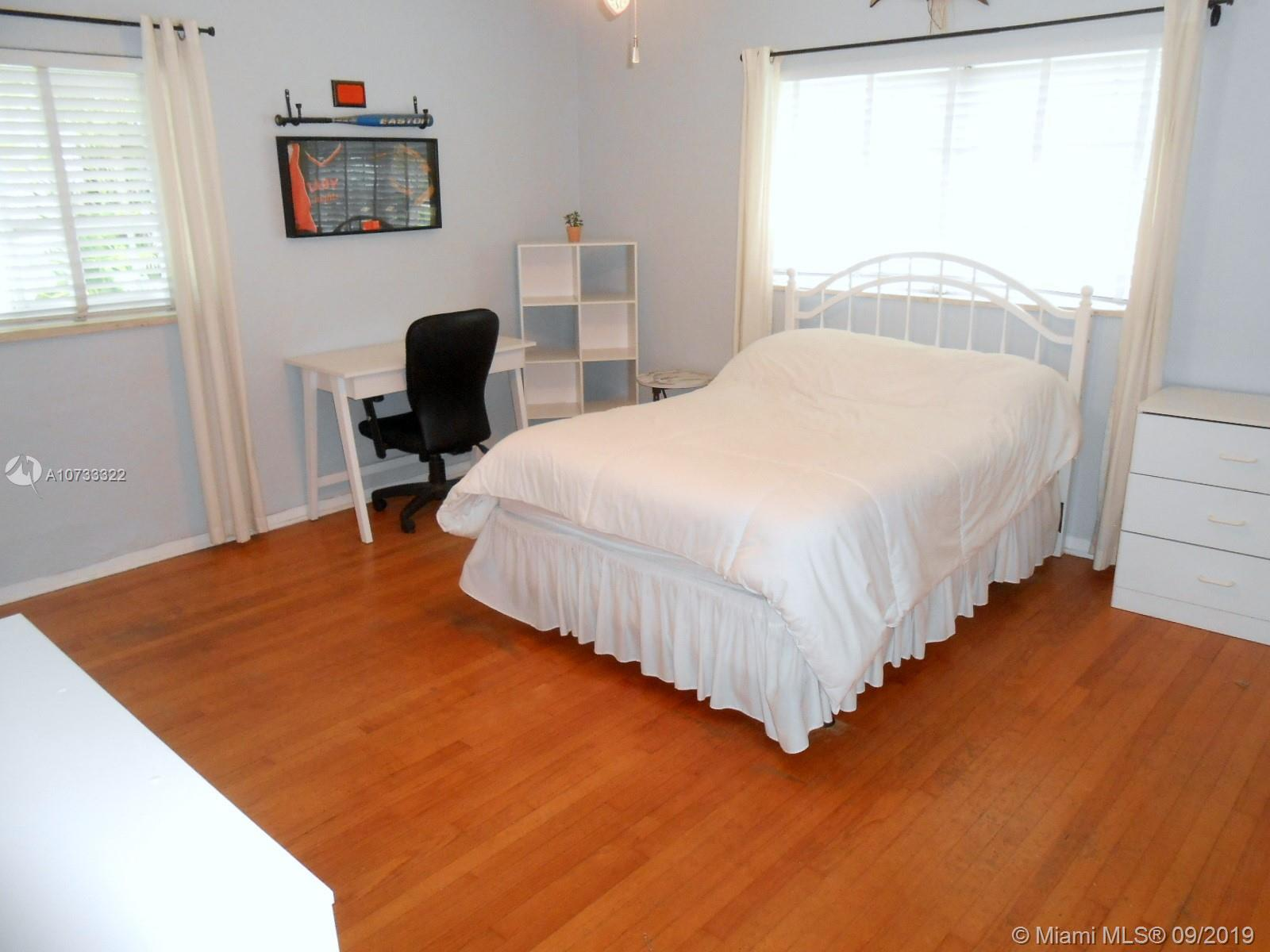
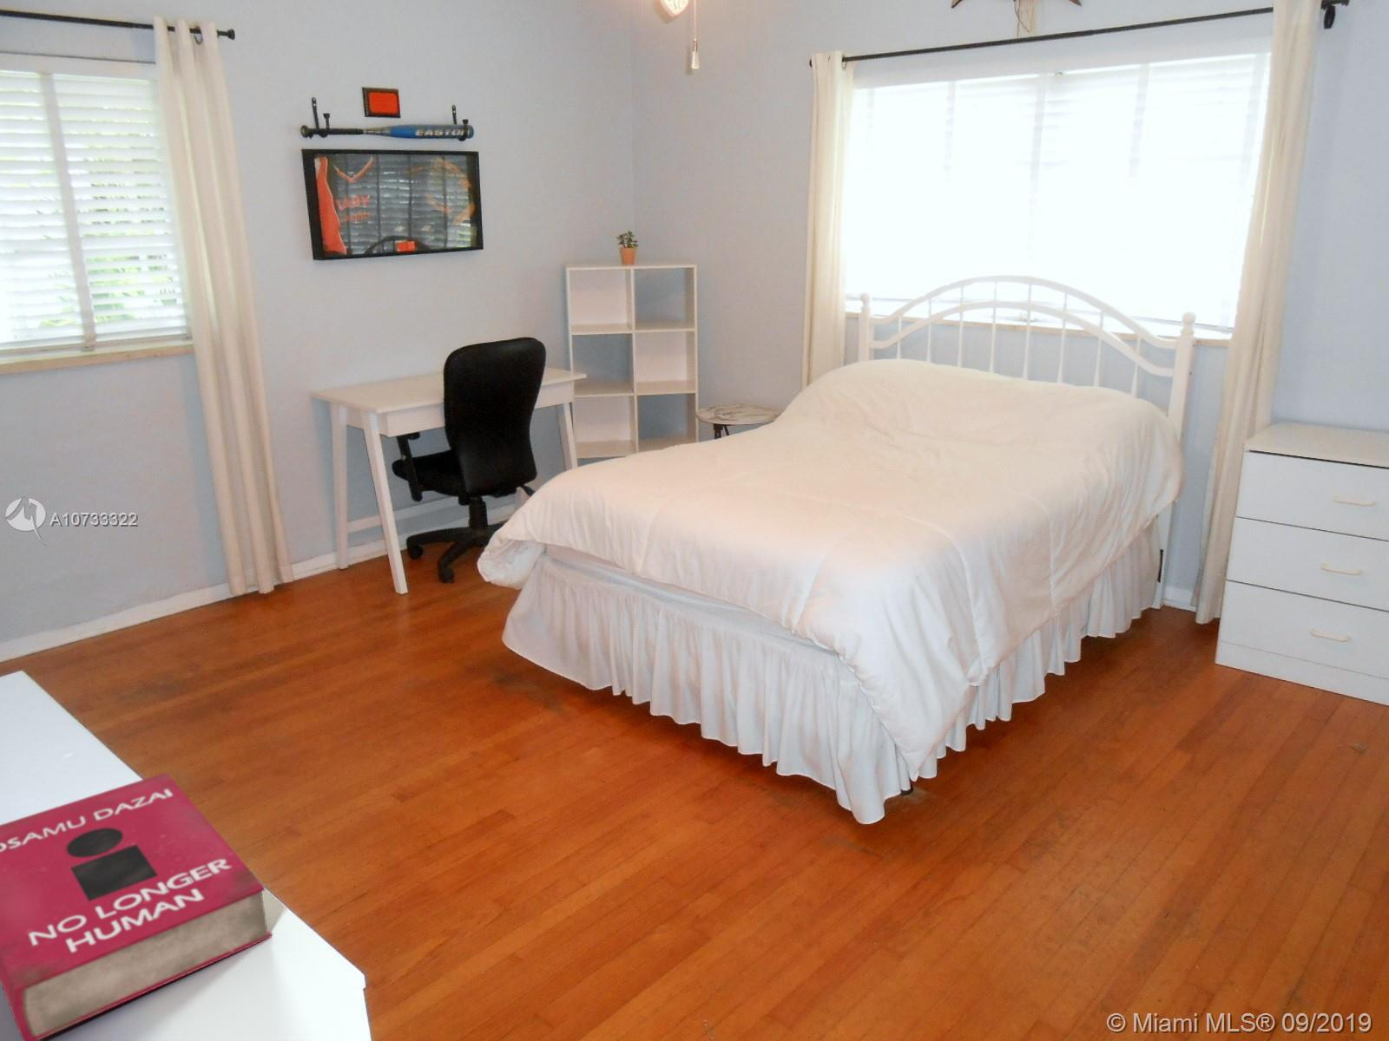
+ book (106, 887)
